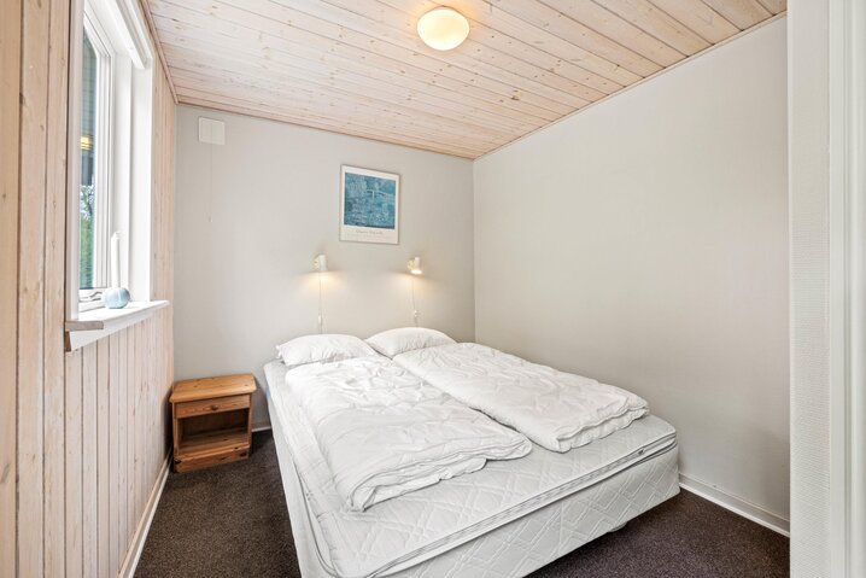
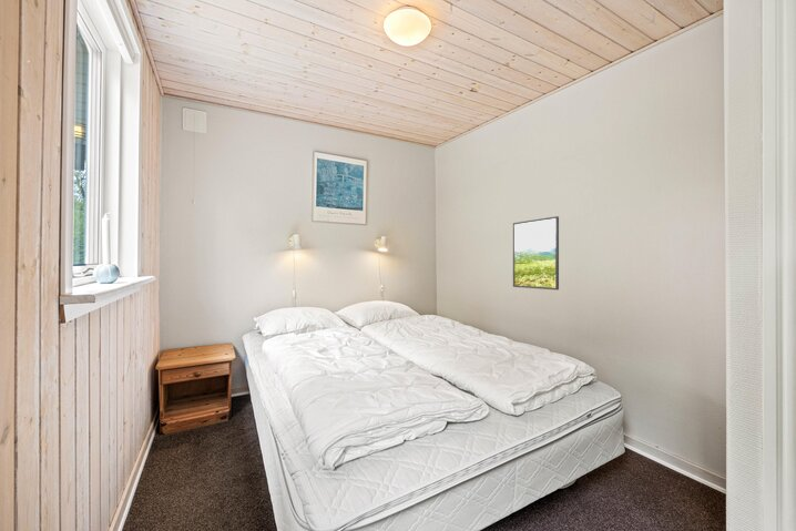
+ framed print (533, 254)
